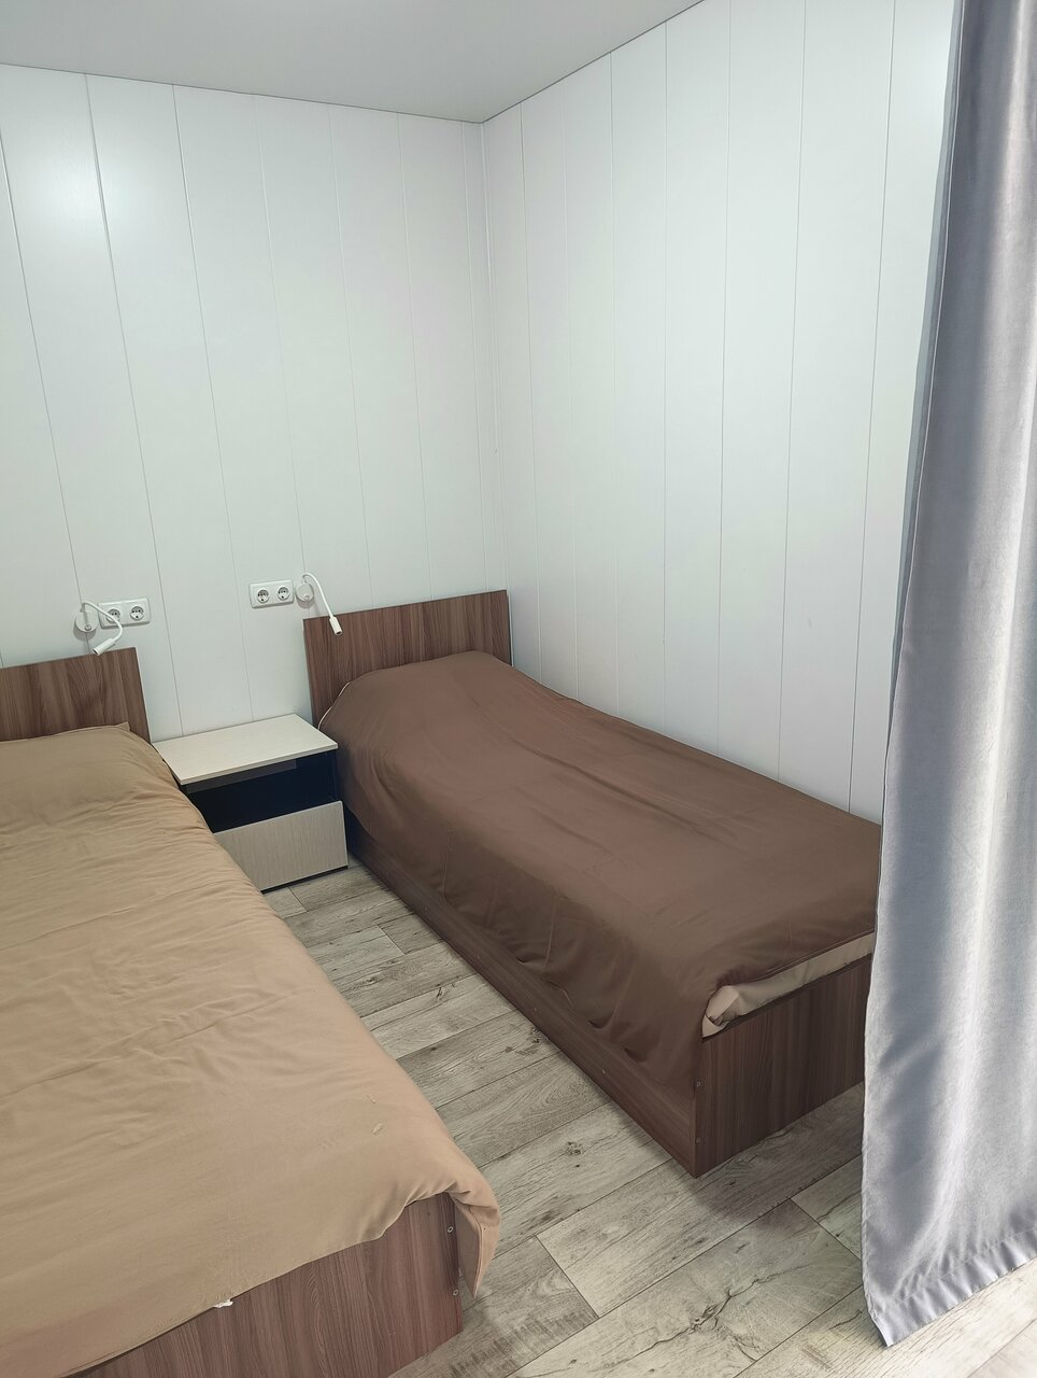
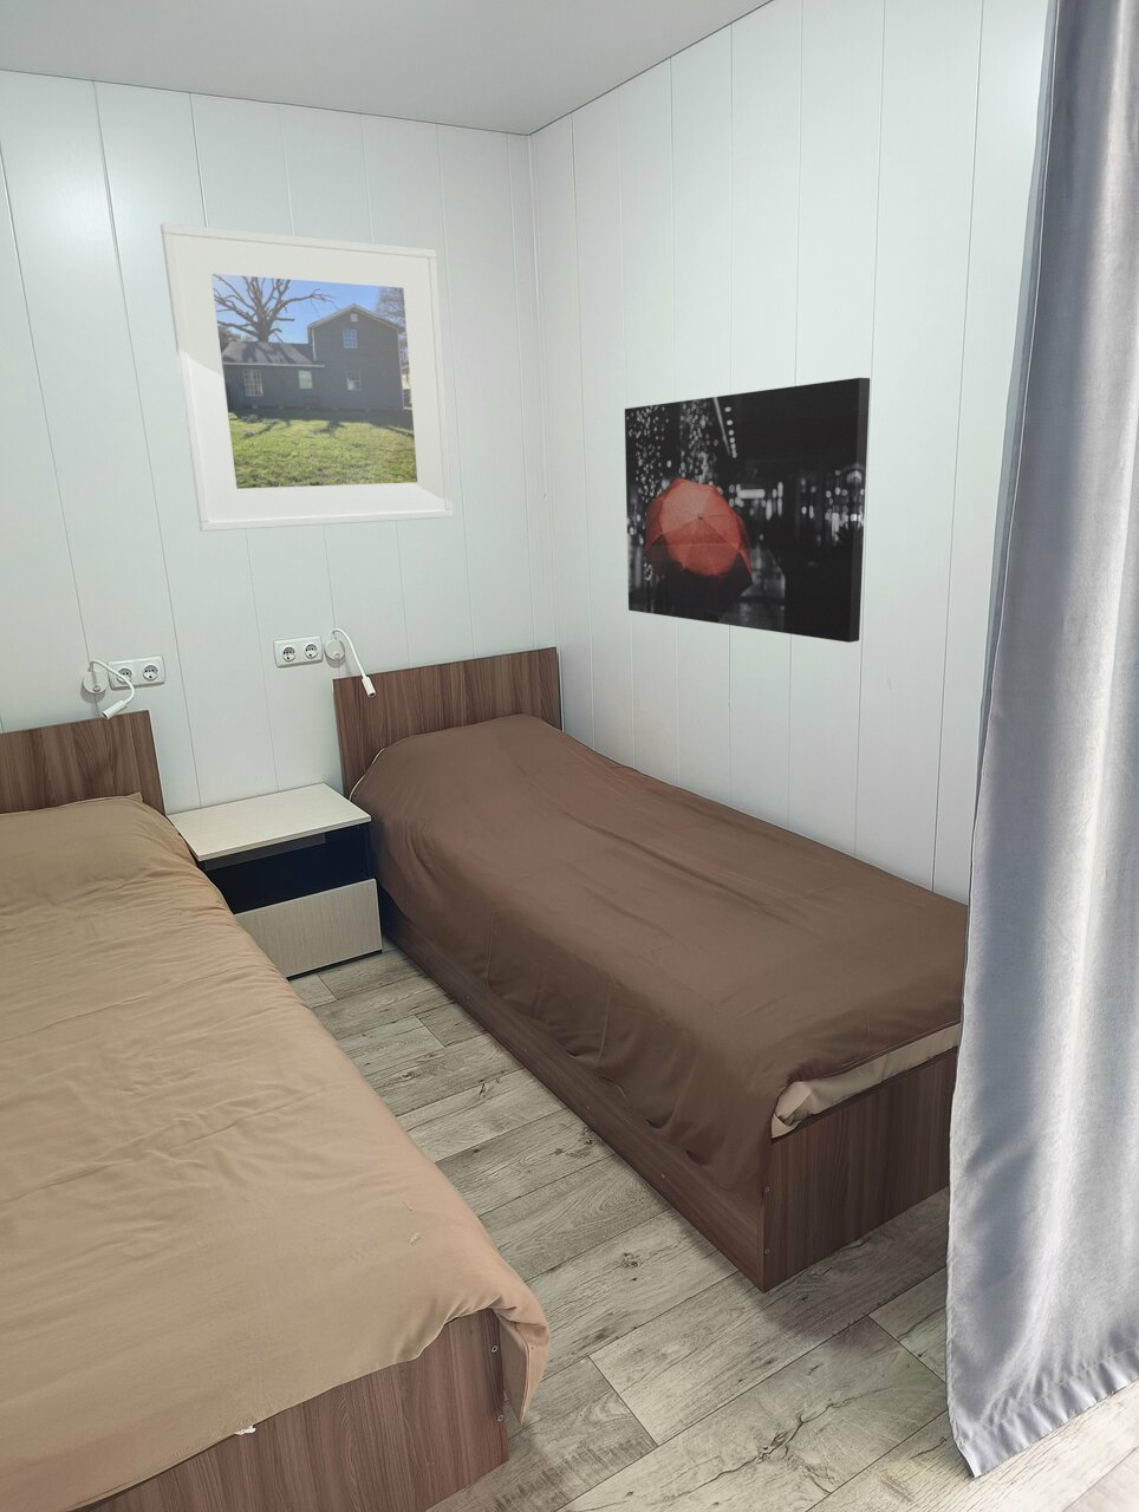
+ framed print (322, 385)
+ wall art (729, 513)
